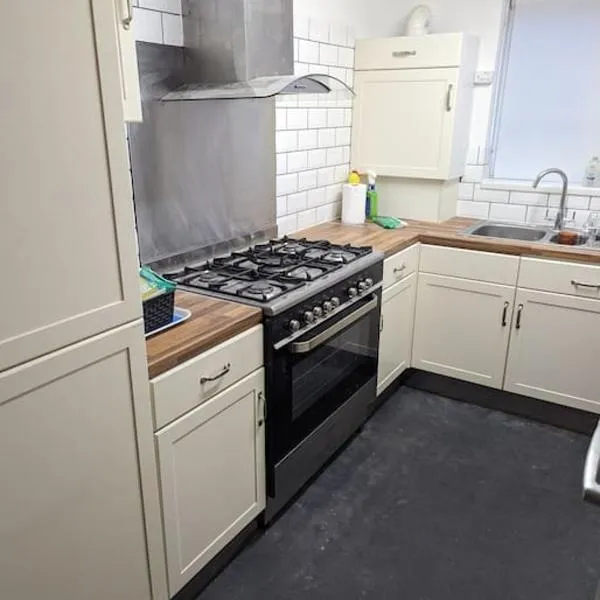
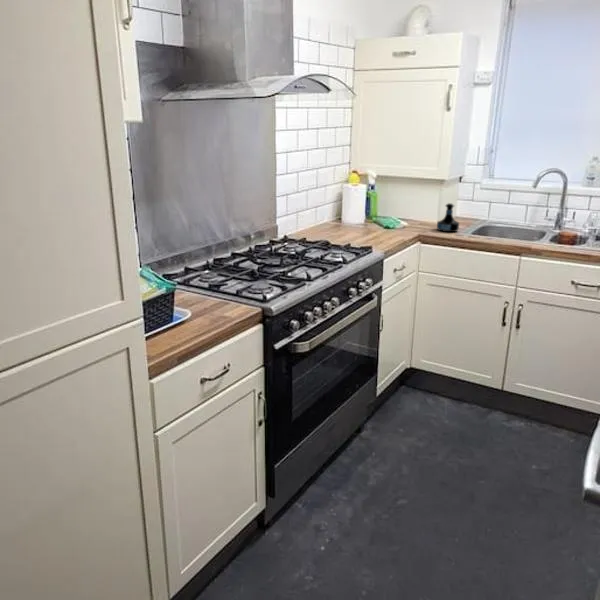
+ tequila bottle (448, 217)
